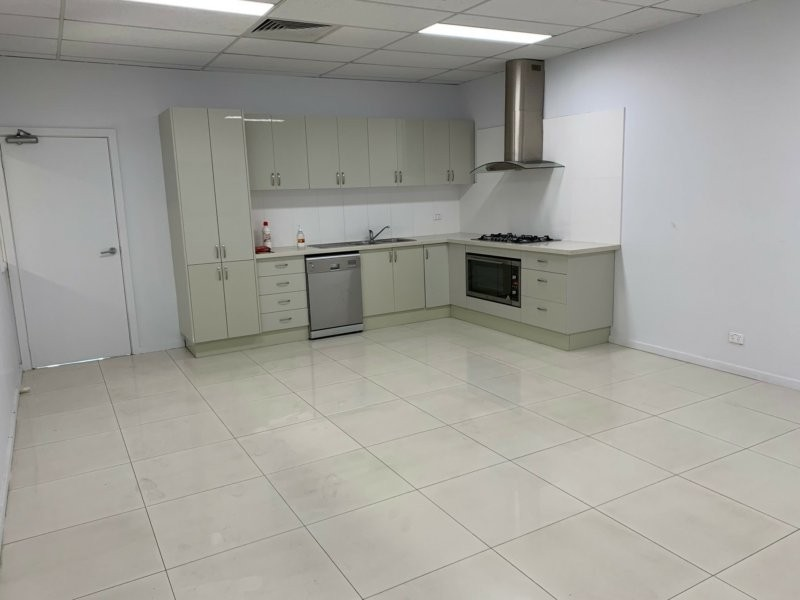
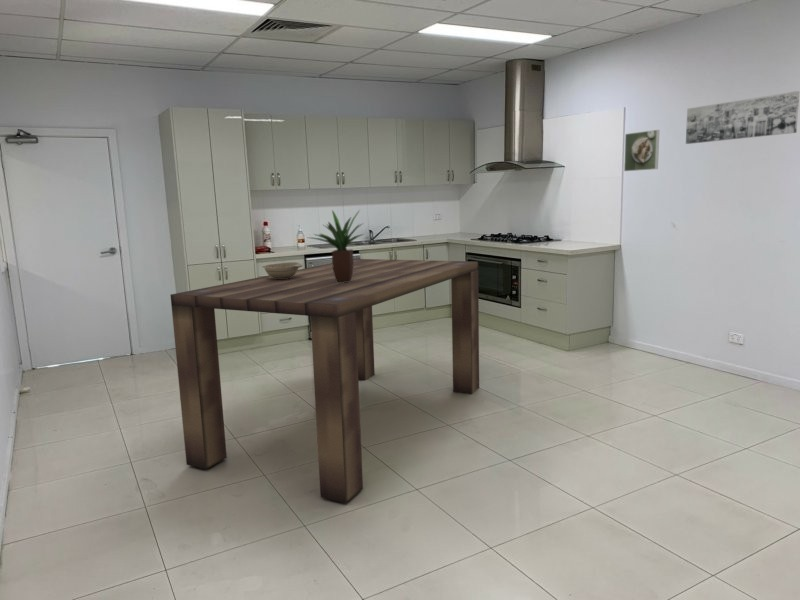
+ potted plant (339, 245)
+ dining table (351, 349)
+ wall art (737, 119)
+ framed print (641, 151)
+ decorative bowl (281, 270)
